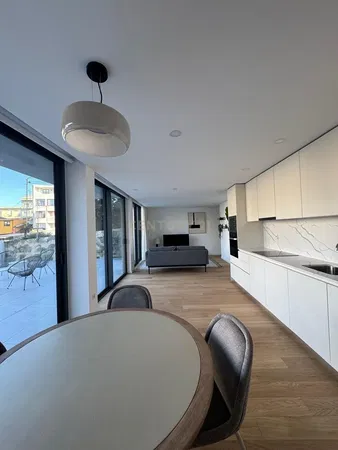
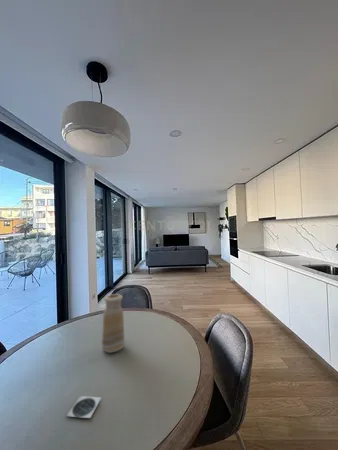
+ coaster (84, 406)
+ vase (112, 322)
